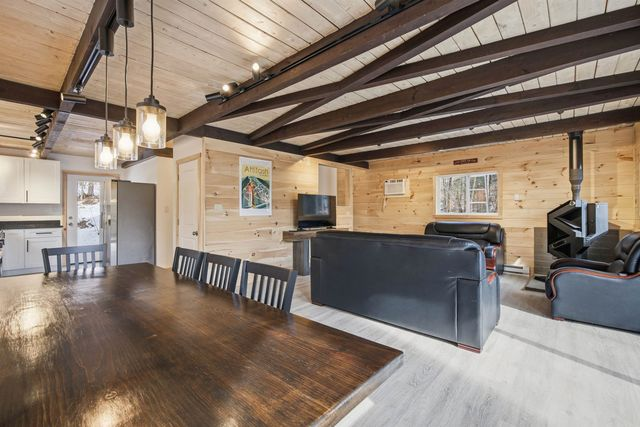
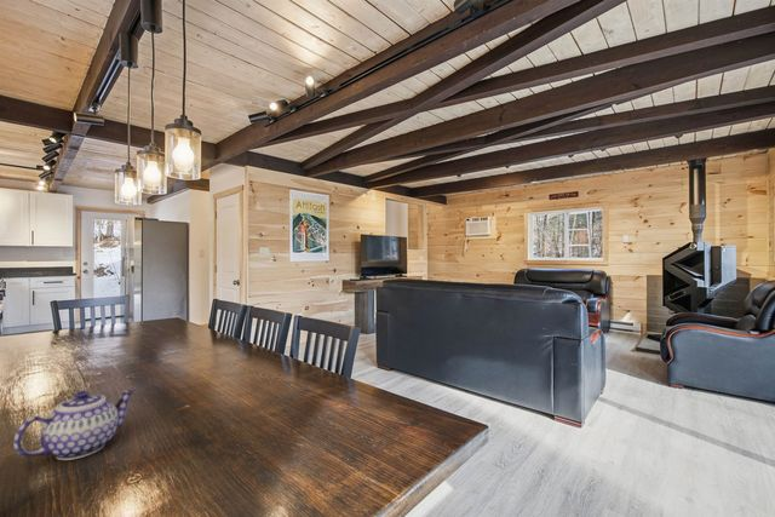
+ teapot (81, 420)
